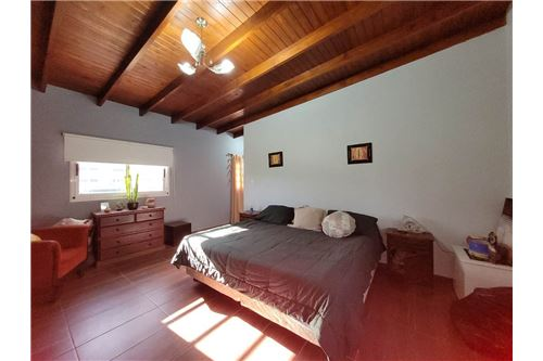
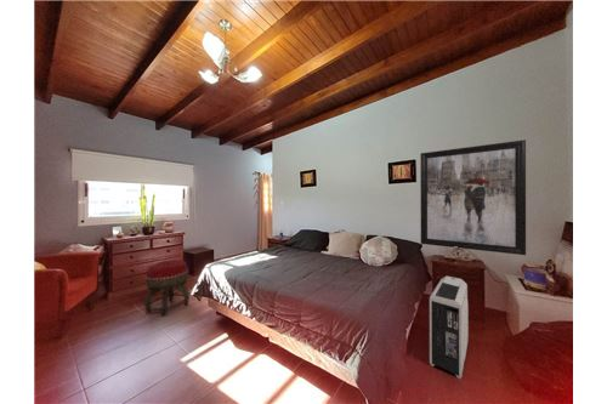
+ air purifier (449, 319)
+ wall art (466, 198)
+ footstool (168, 285)
